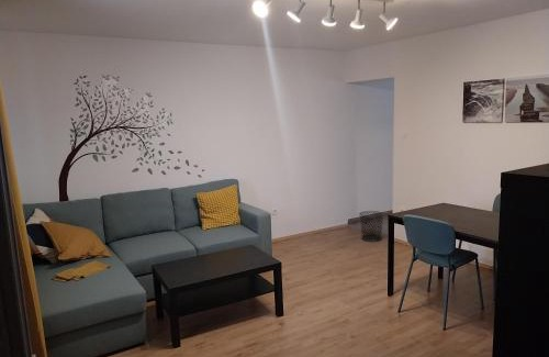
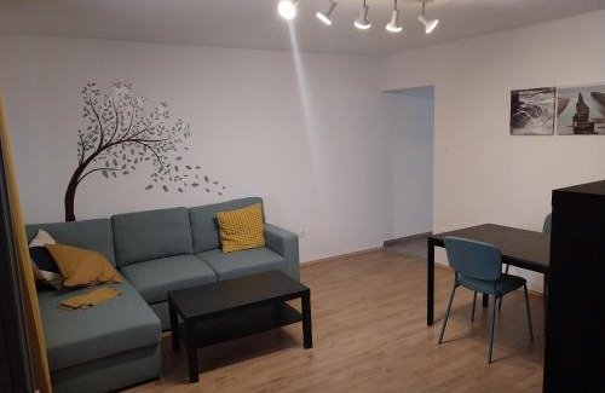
- waste bin (371, 226)
